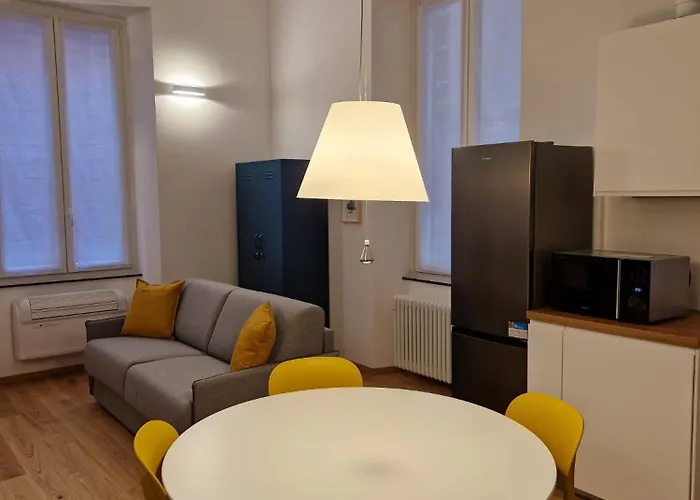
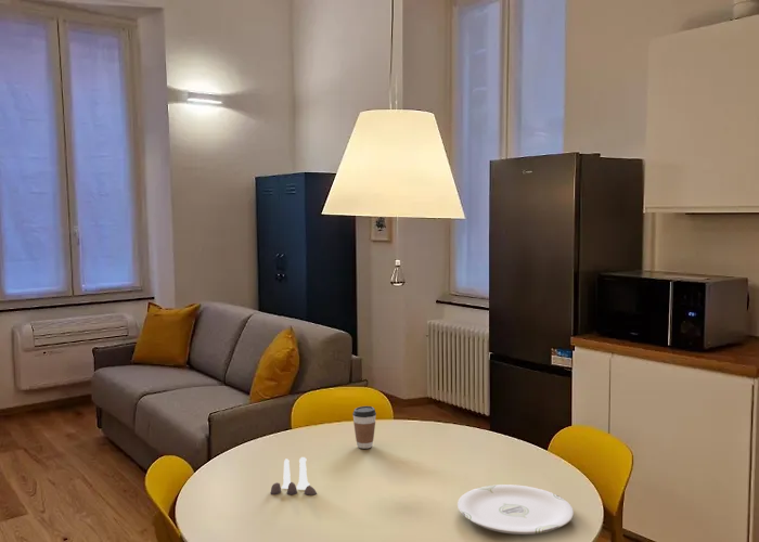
+ salt and pepper shaker set (299, 475)
+ coffee cup (364, 427)
+ plate (514, 511)
